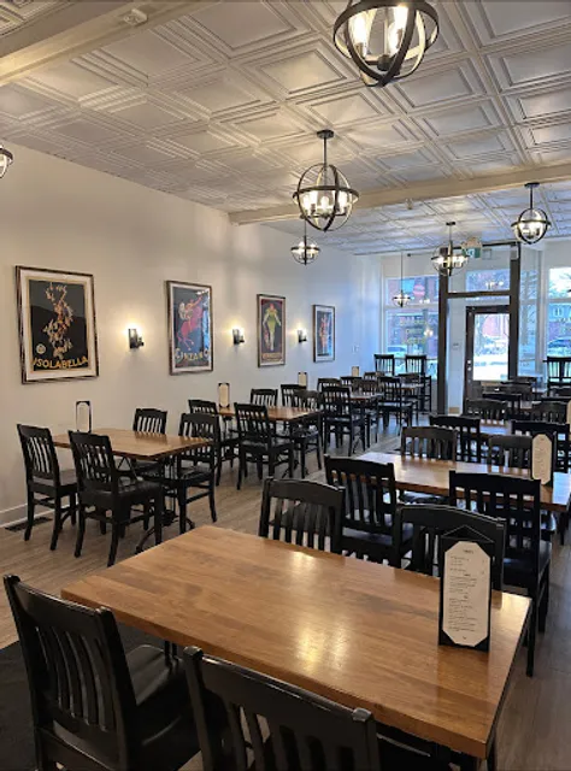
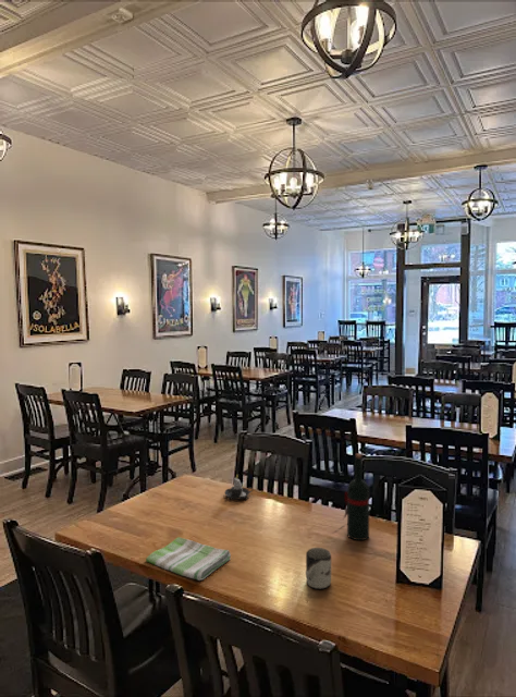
+ wine bottle (355, 493)
+ dish towel (188, 555)
+ cup (316, 570)
+ candle (238, 485)
